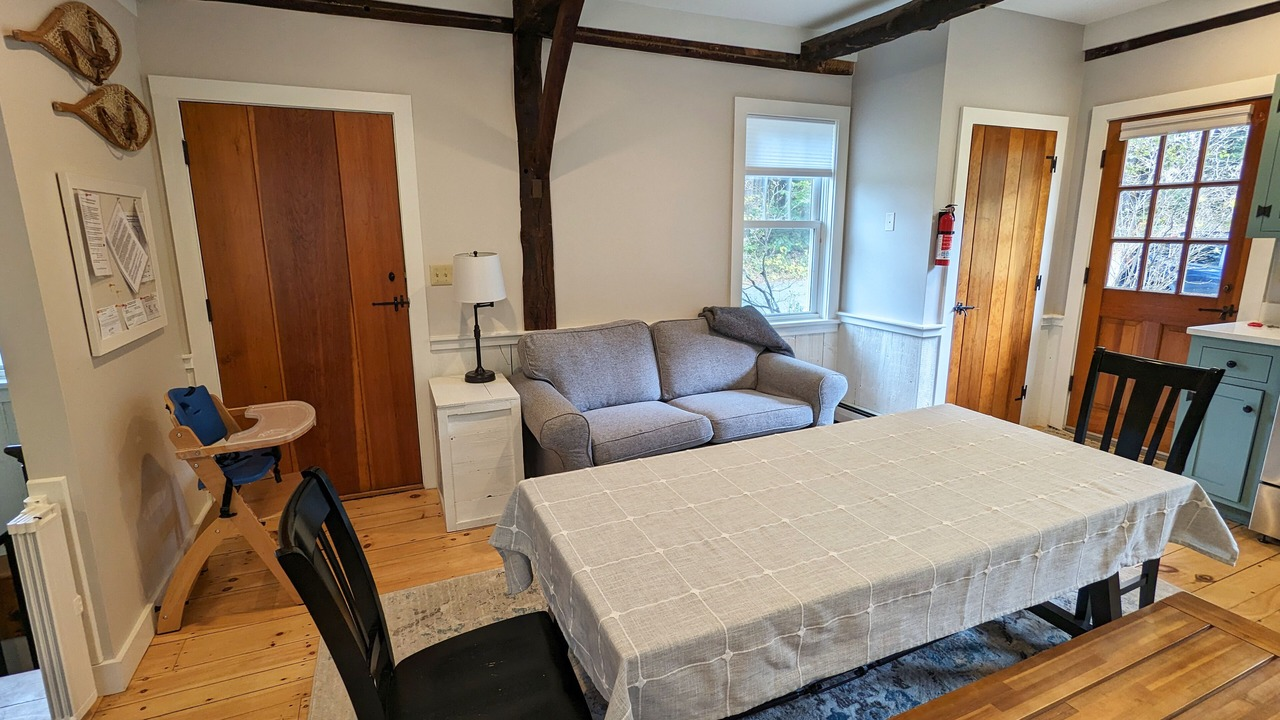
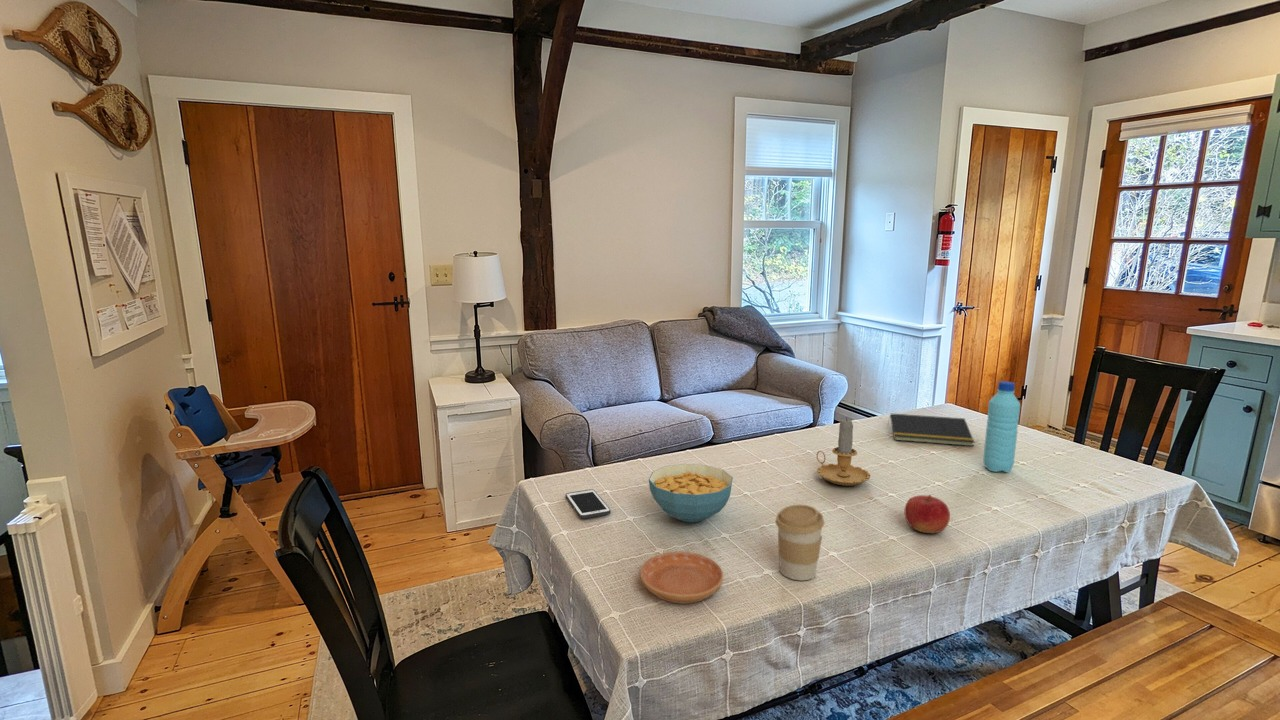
+ cereal bowl (690, 497)
+ coffee cup (798, 541)
+ fruit (926, 512)
+ notepad (930, 428)
+ saucer (681, 578)
+ water bottle (1002, 426)
+ cell phone (587, 503)
+ candle (840, 447)
